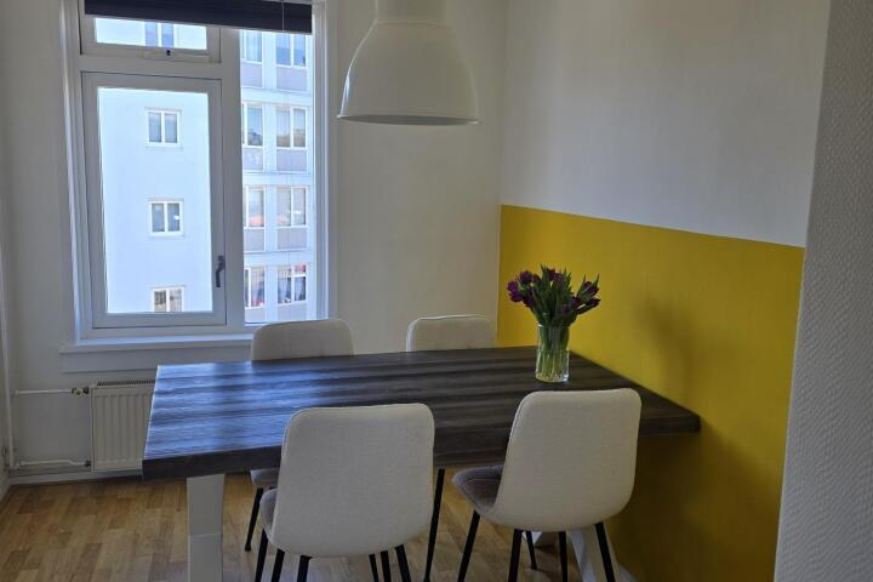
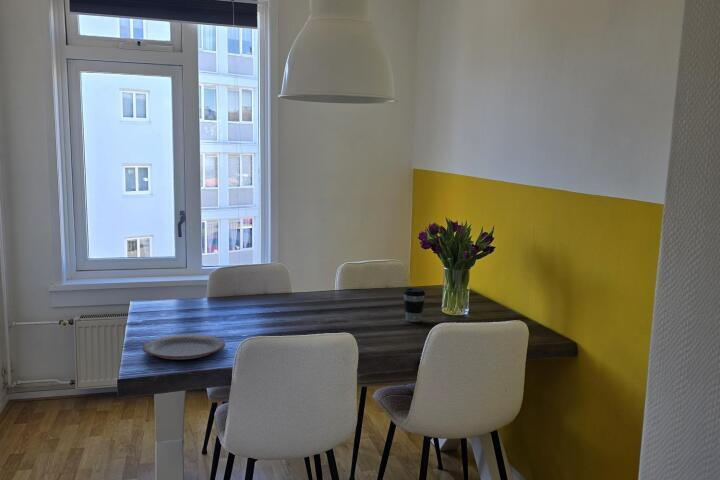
+ plate (184, 348)
+ coffee cup (414, 305)
